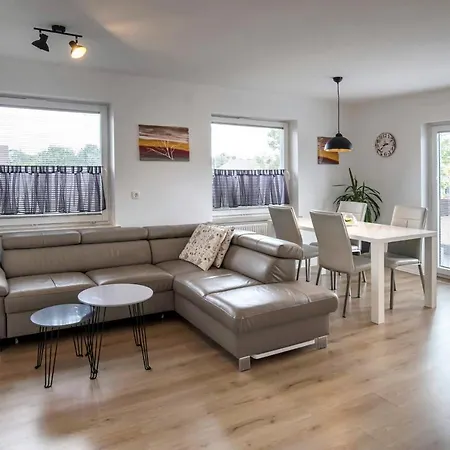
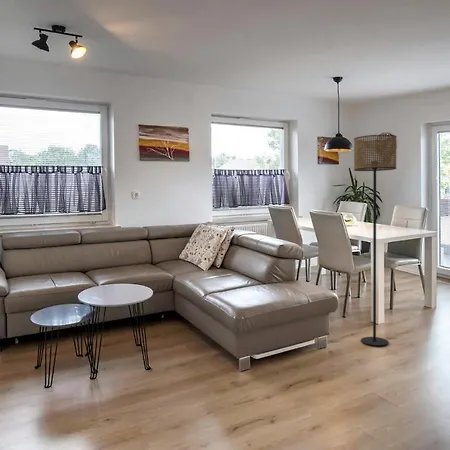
+ floor lamp (374, 240)
